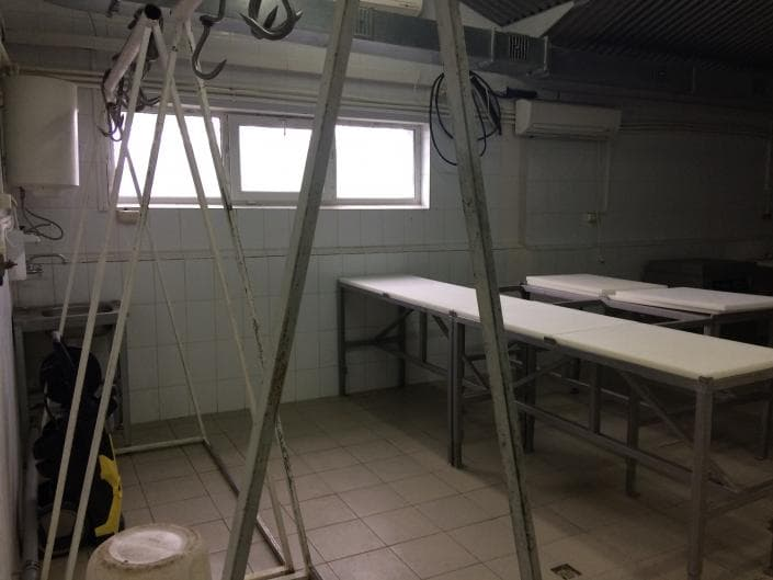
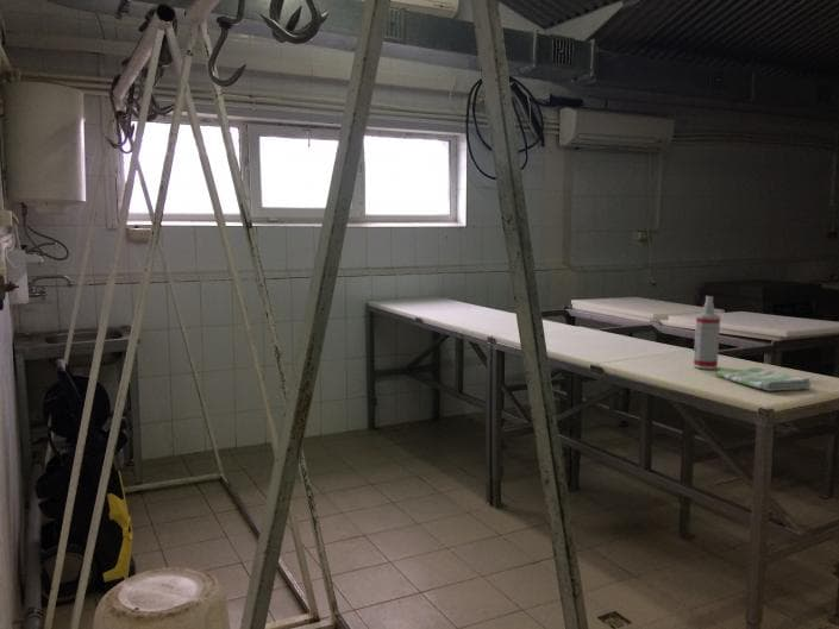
+ spray bottle (707, 332)
+ dish towel (760, 377)
